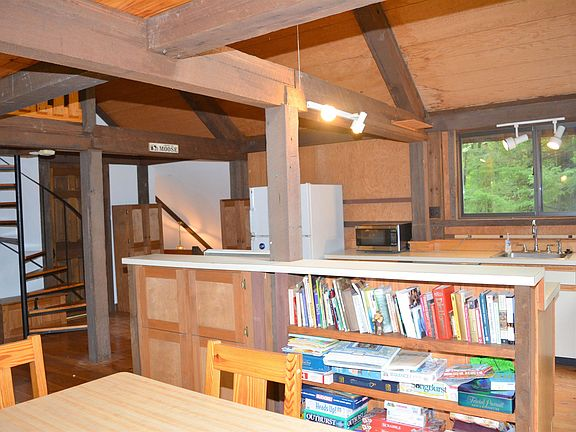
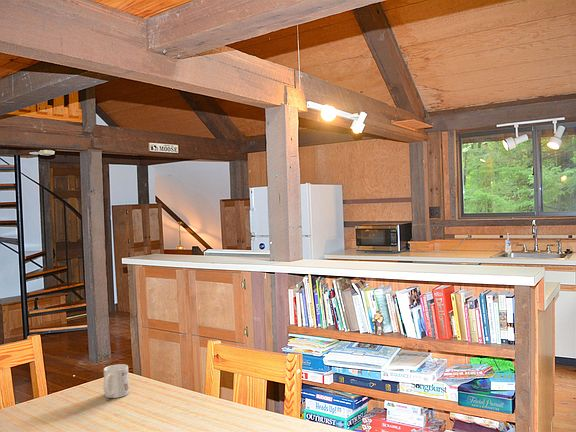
+ mug (113, 382)
